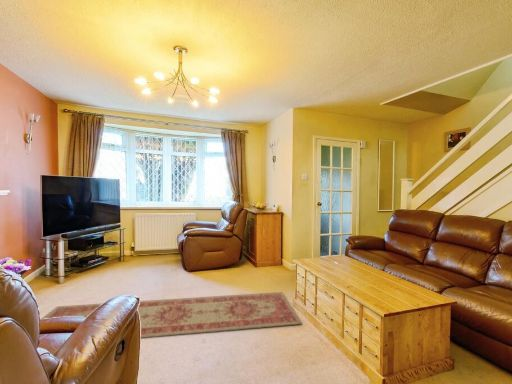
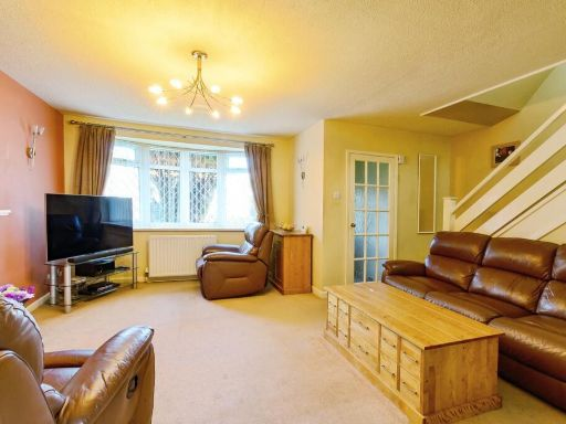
- rug (172, 314)
